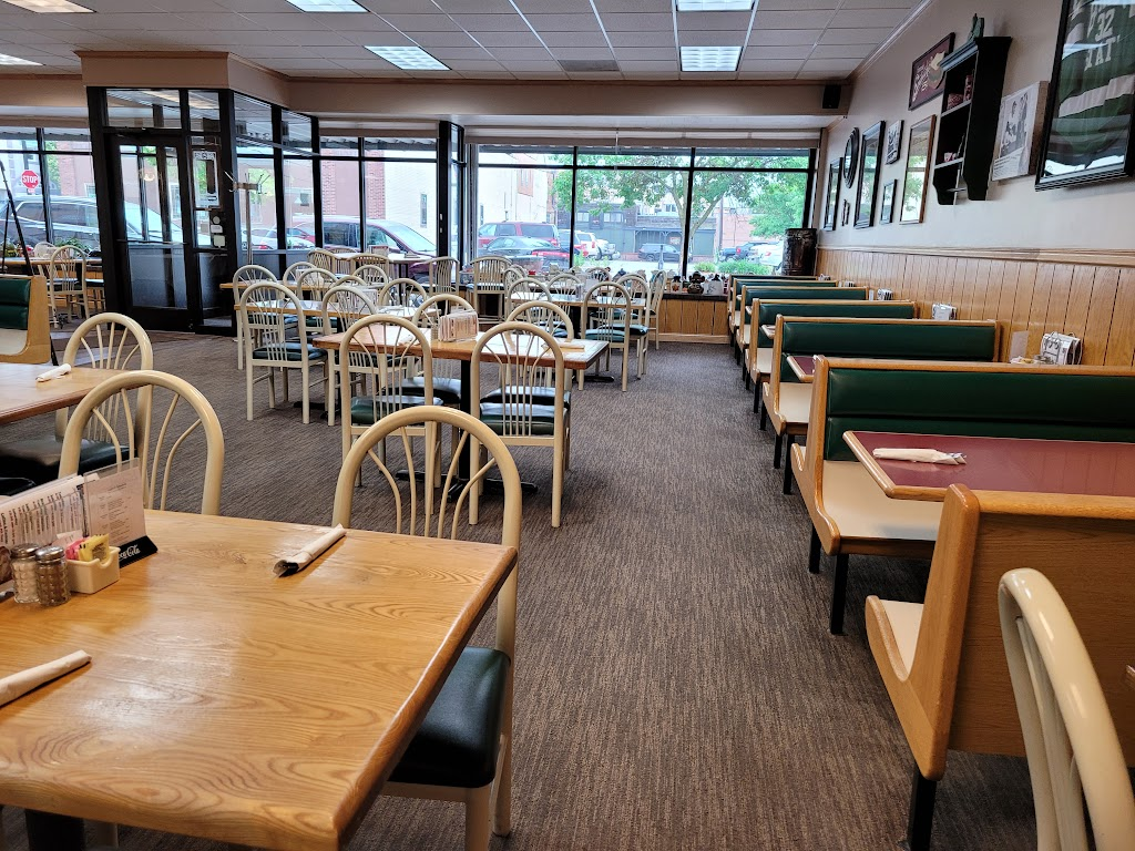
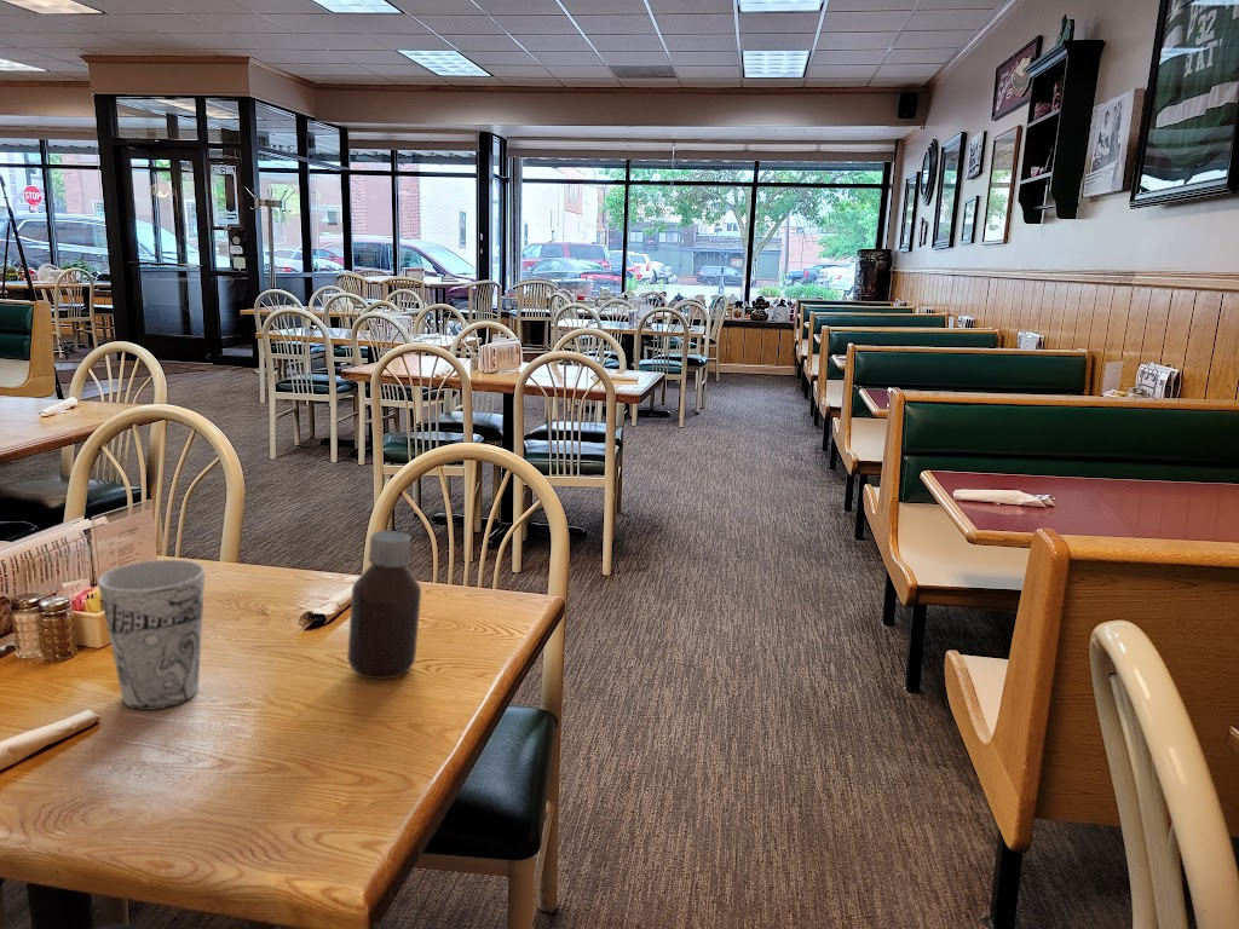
+ bottle (384, 602)
+ cup (156, 634)
